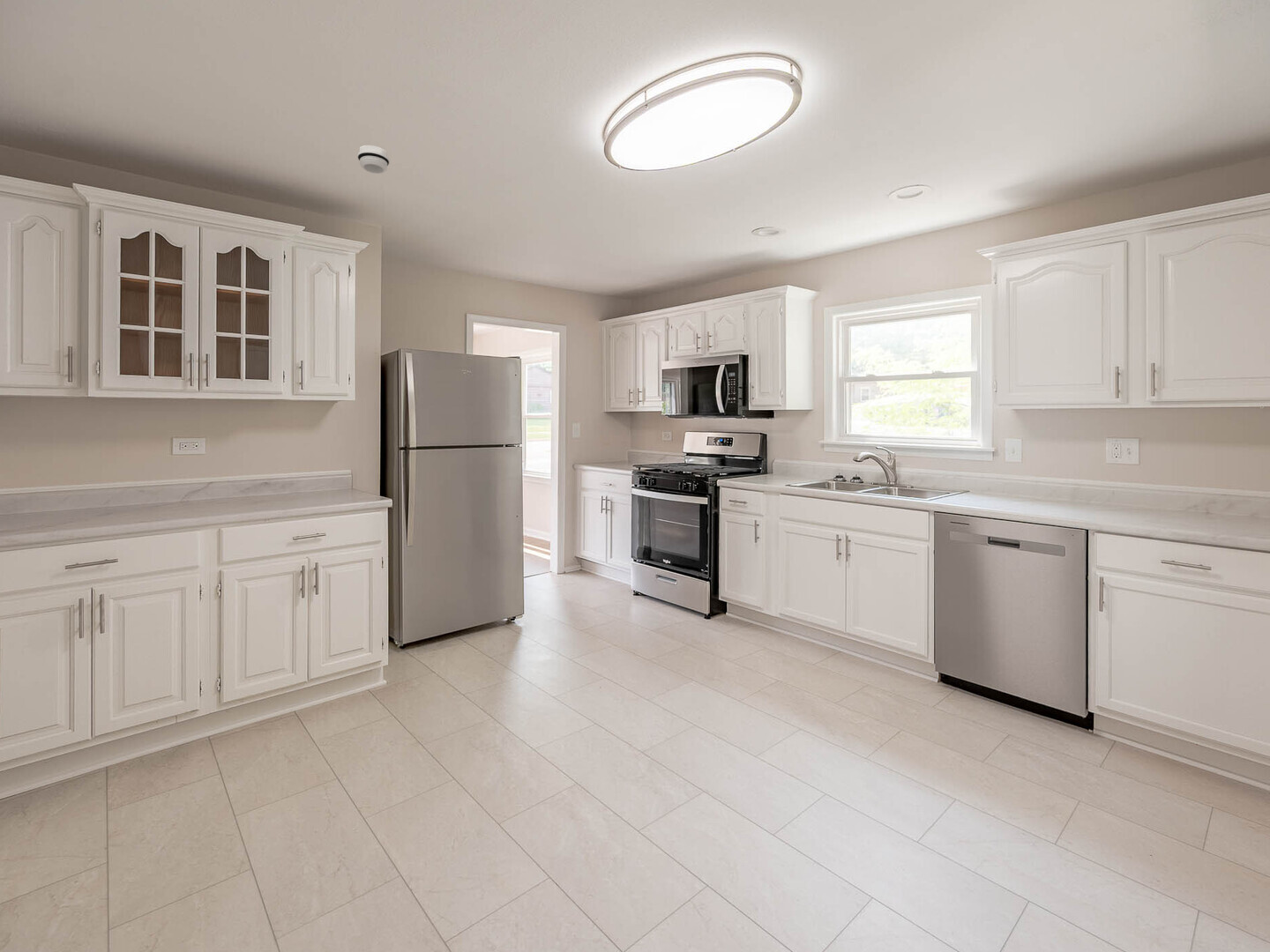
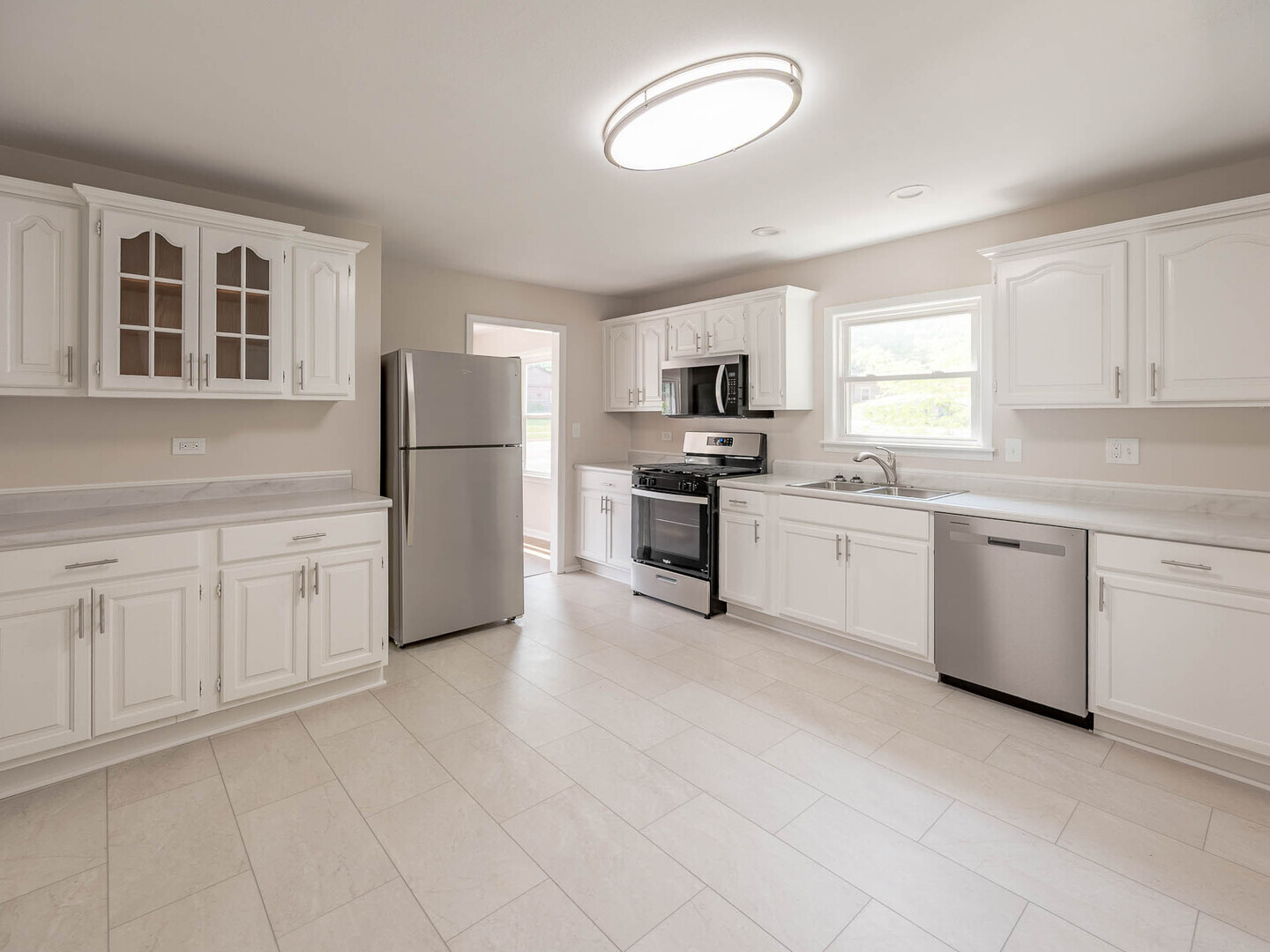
- smoke detector (373, 160)
